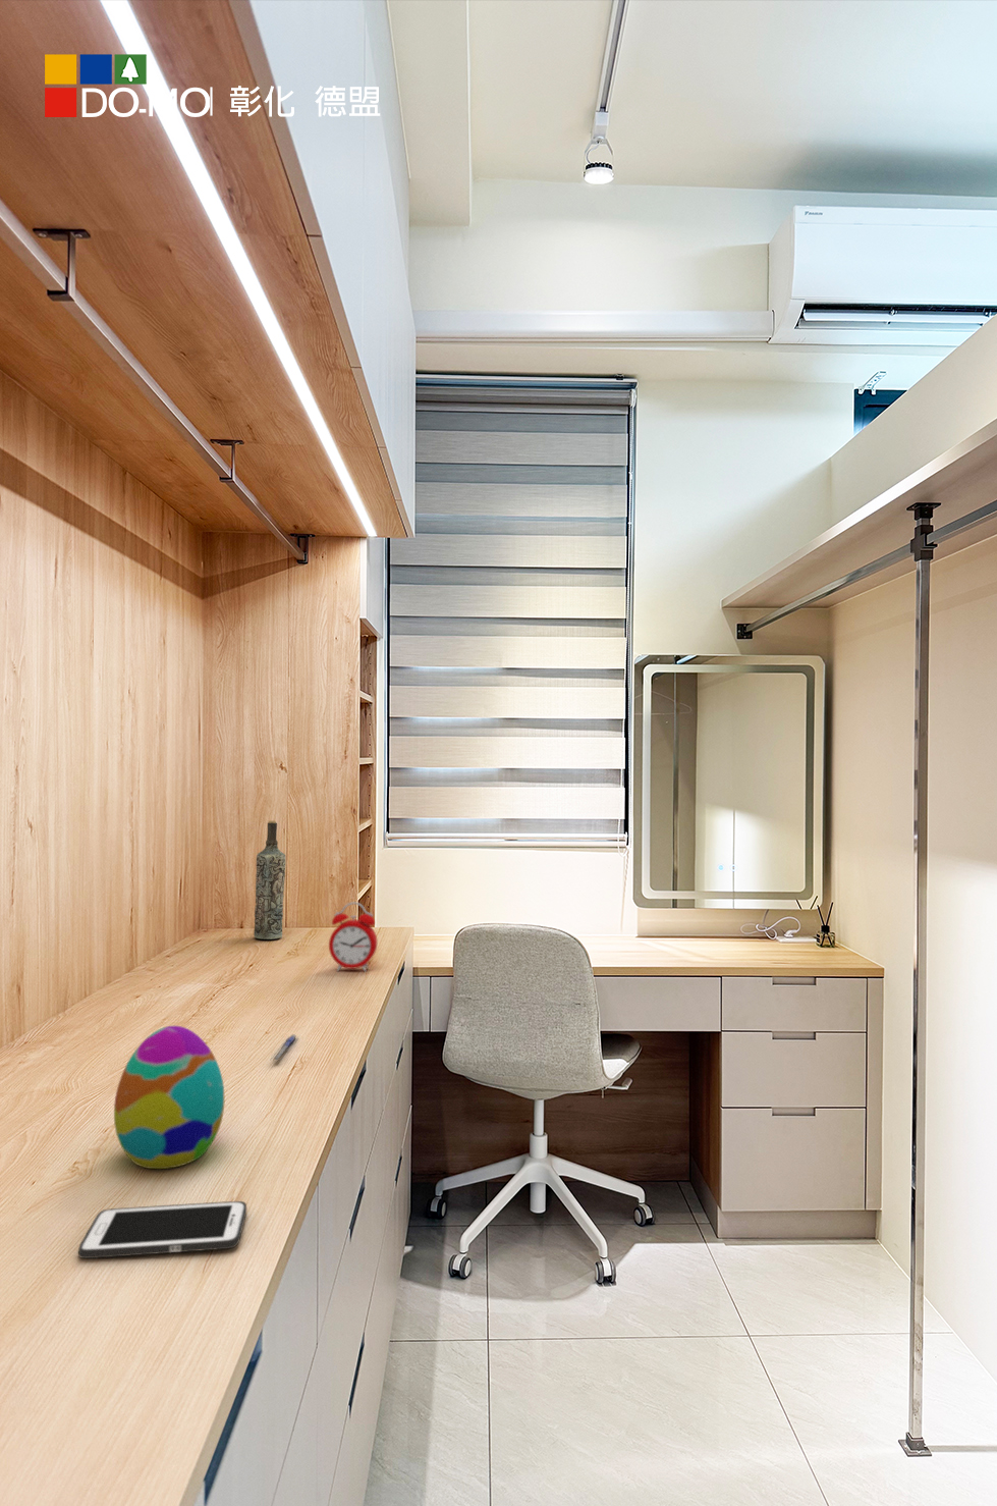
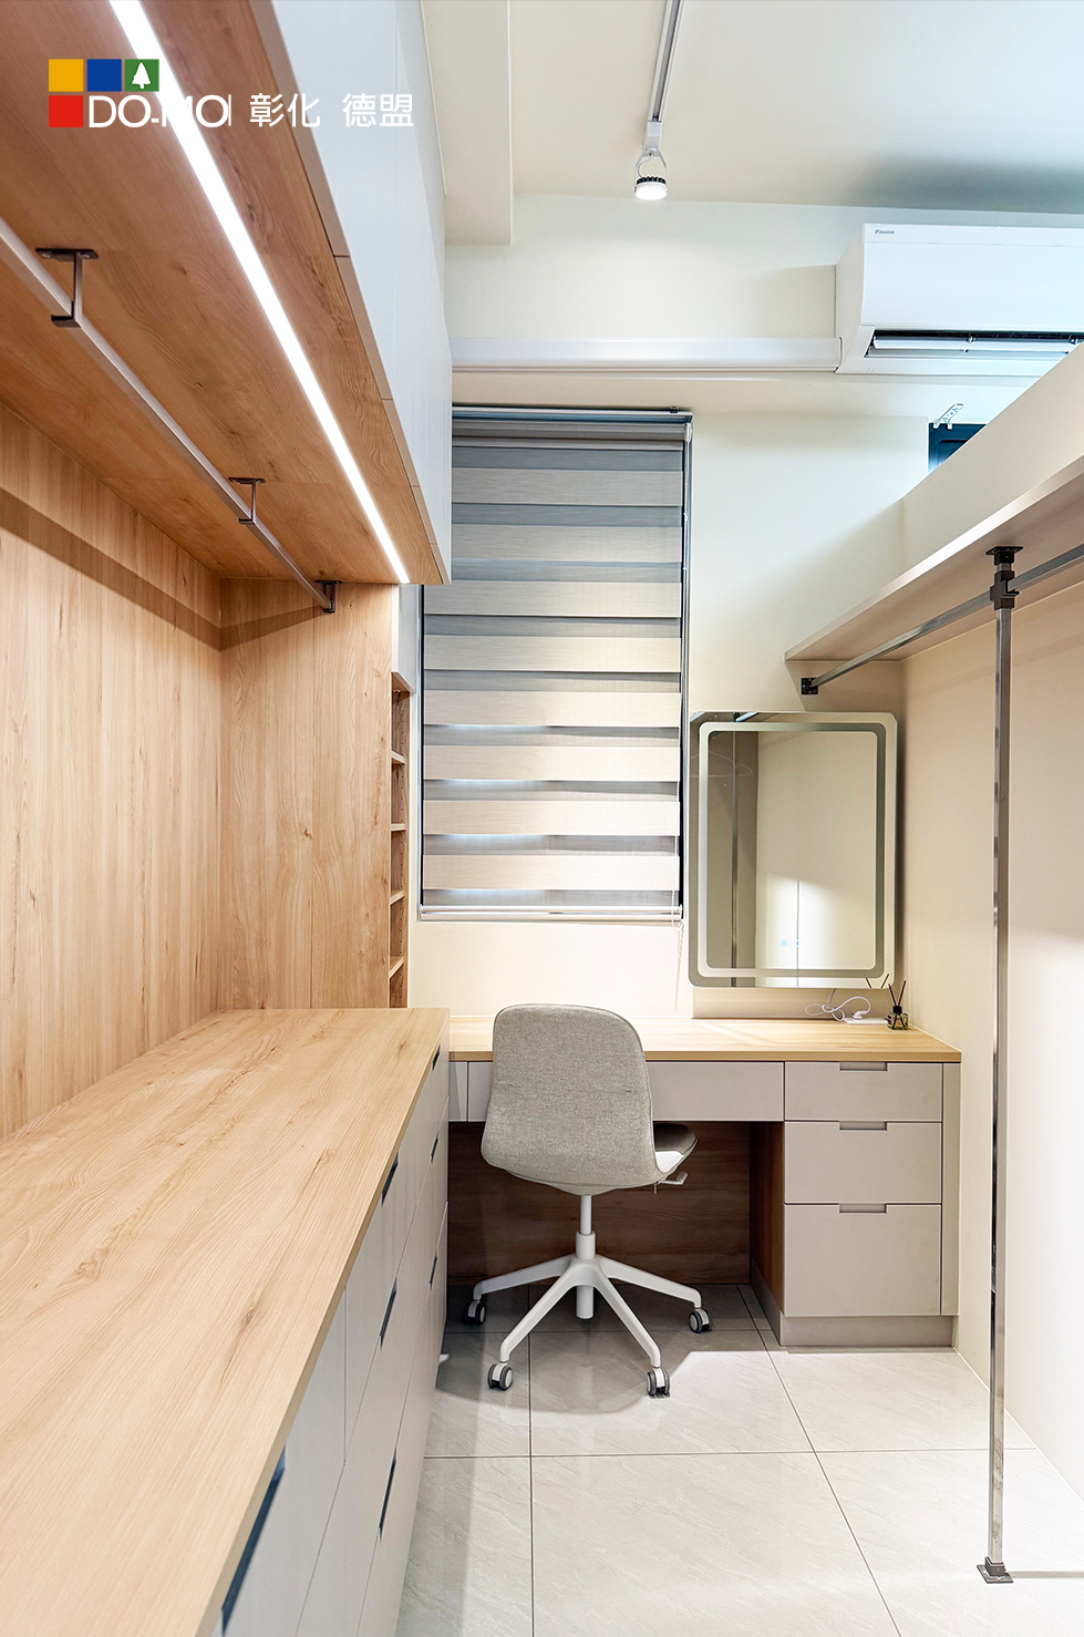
- pen (284, 1046)
- cell phone (166, 1229)
- decorative egg (170, 1091)
- alarm clock (353, 935)
- bottle (270, 879)
